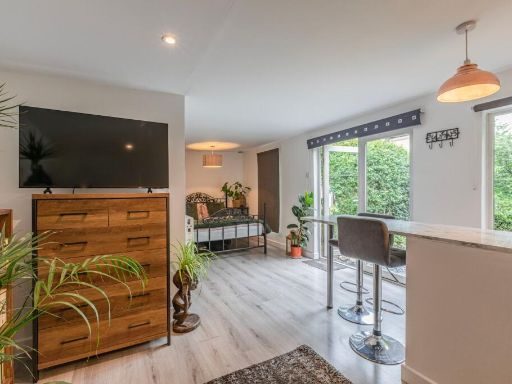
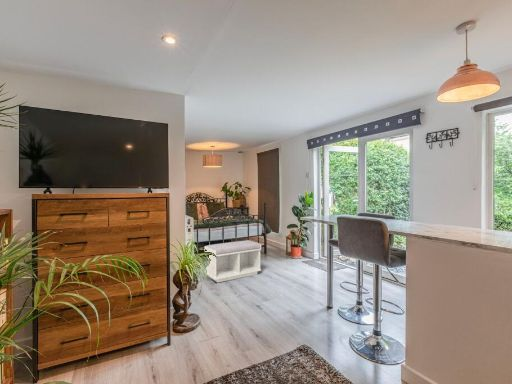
+ bench (233, 259)
